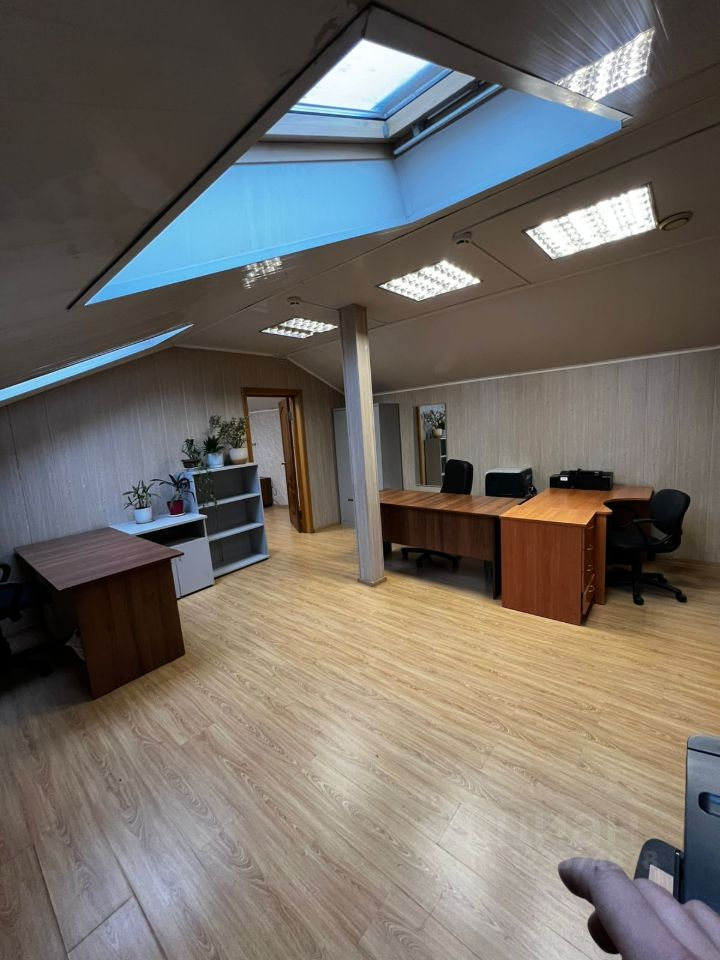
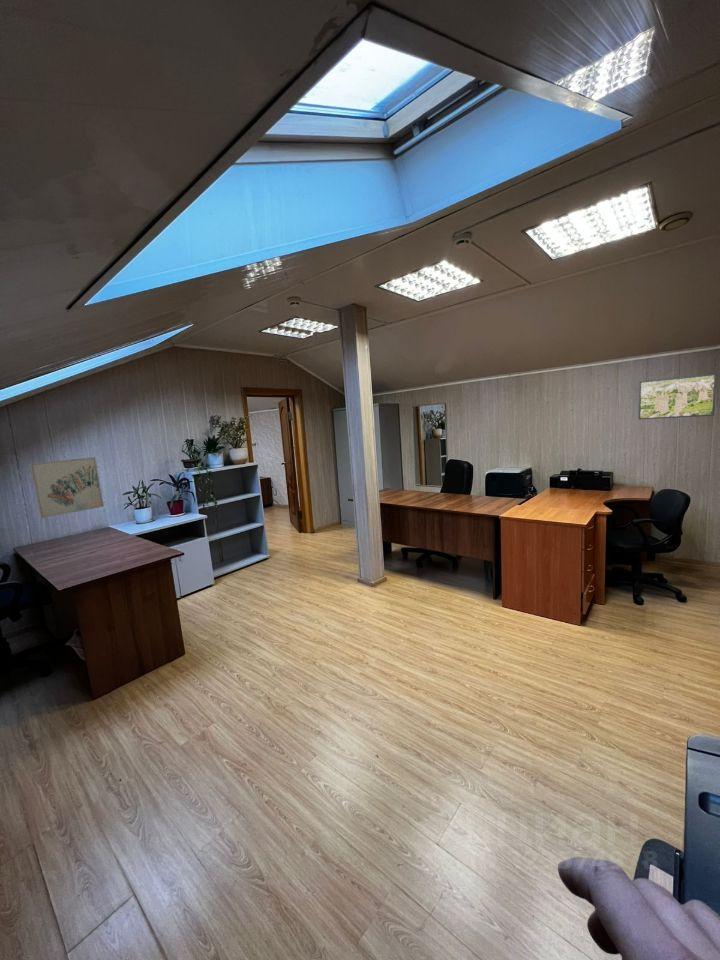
+ wall art (68, 486)
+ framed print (675, 397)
